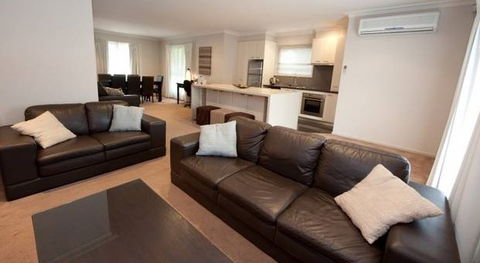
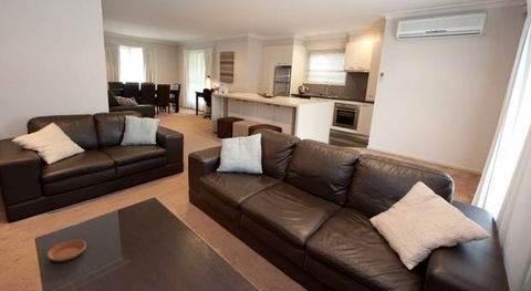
+ saucer (67, 250)
